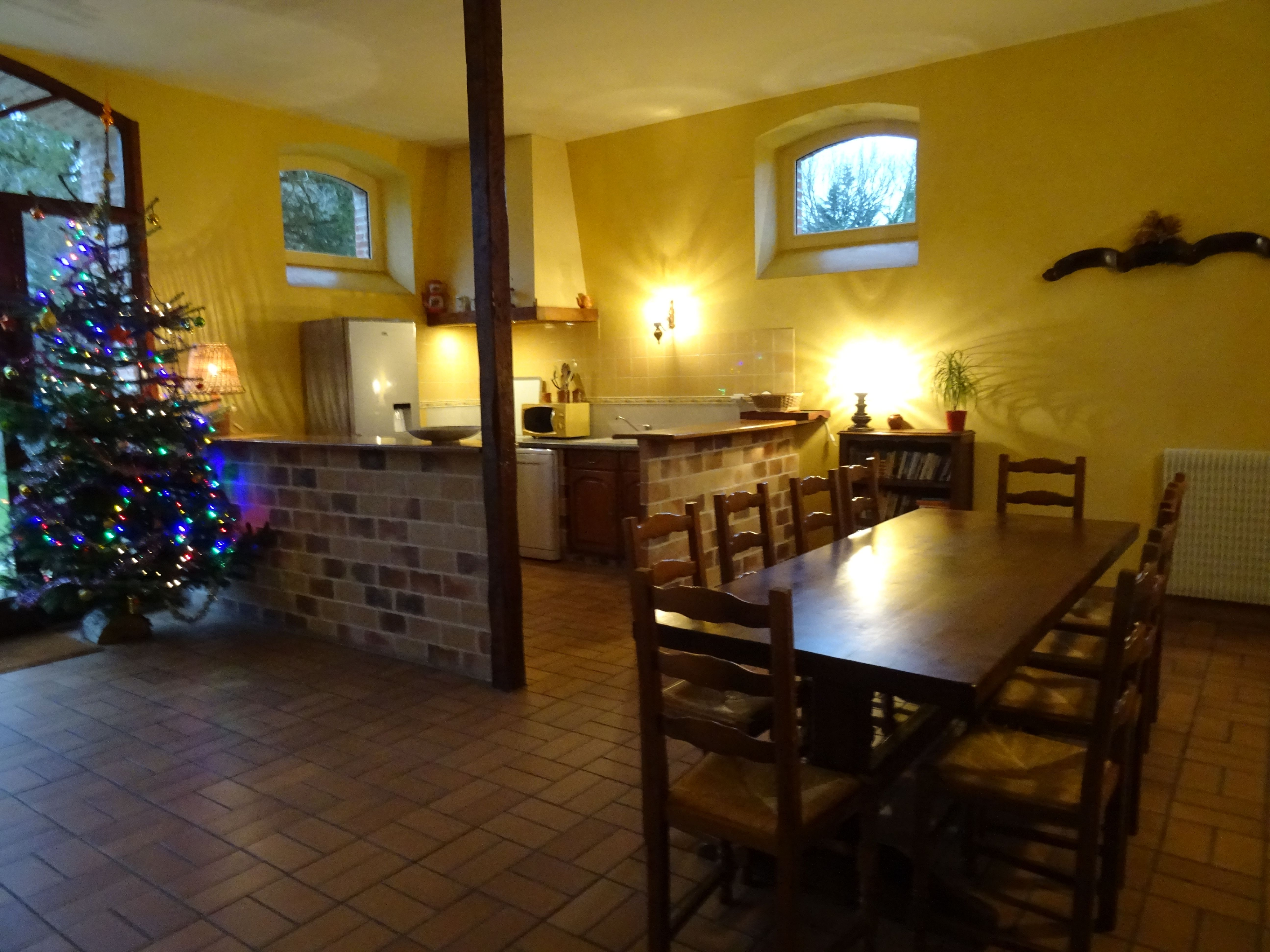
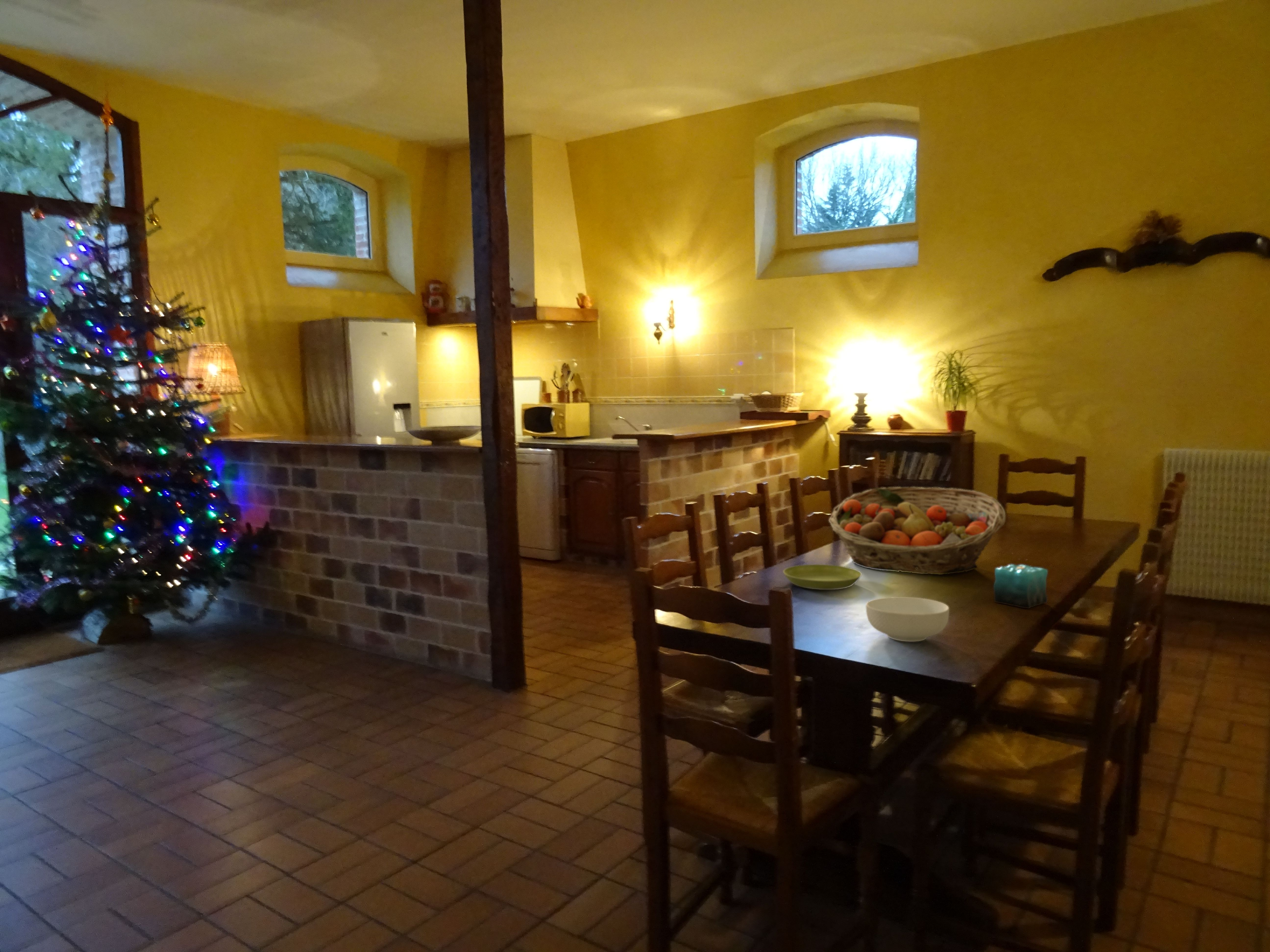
+ candle (1020, 578)
+ cereal bowl (907, 620)
+ fruit basket (914, 528)
+ saucer (822, 578)
